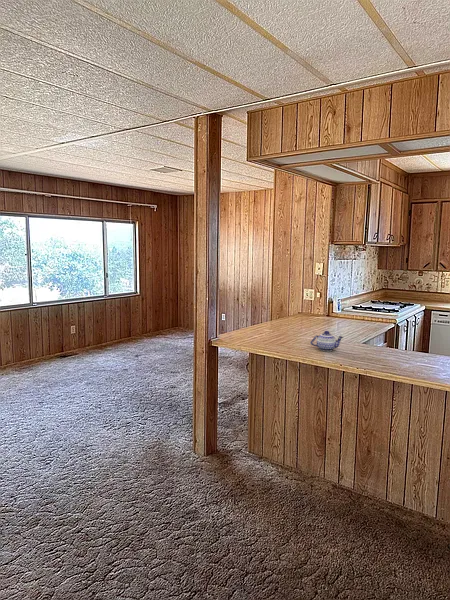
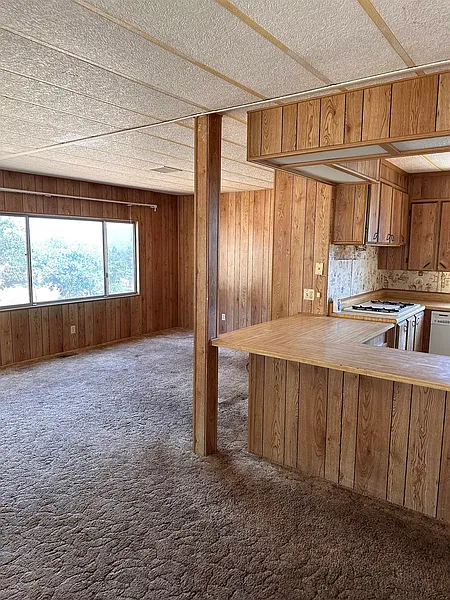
- teapot (326, 340)
